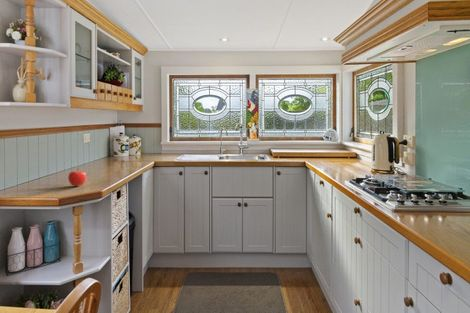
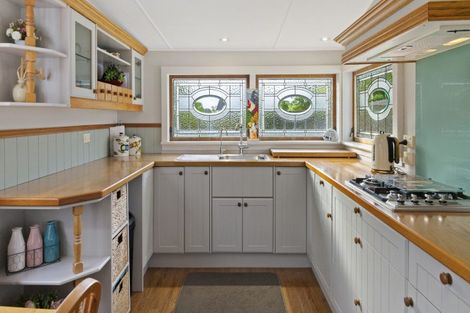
- fruit (77, 177)
